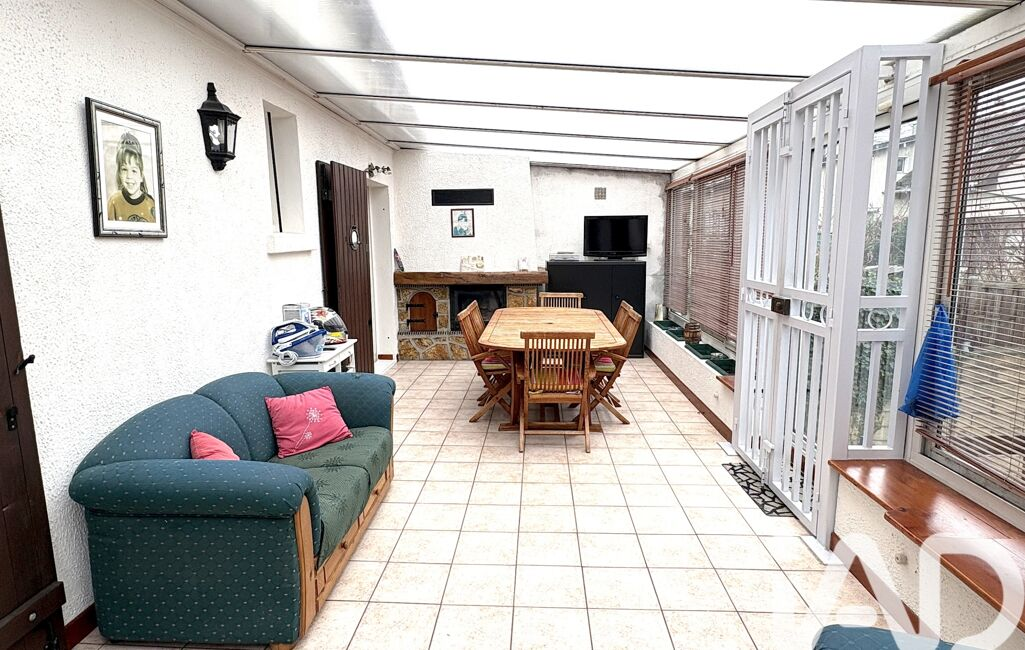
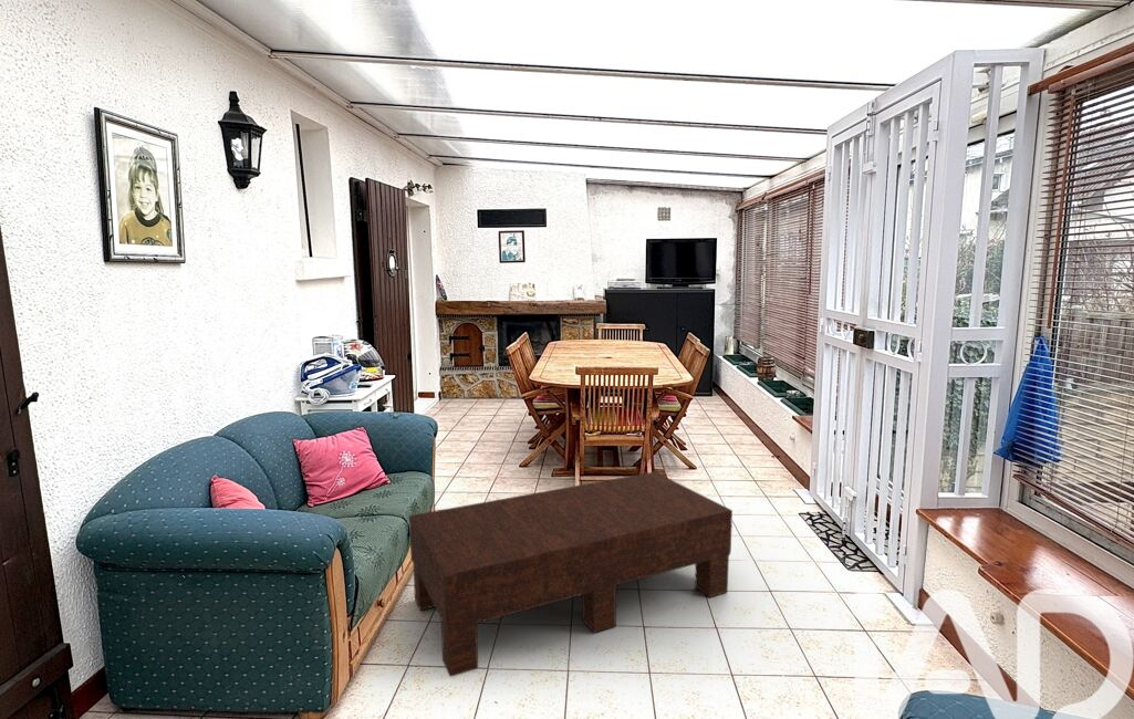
+ coffee table (572, 554)
